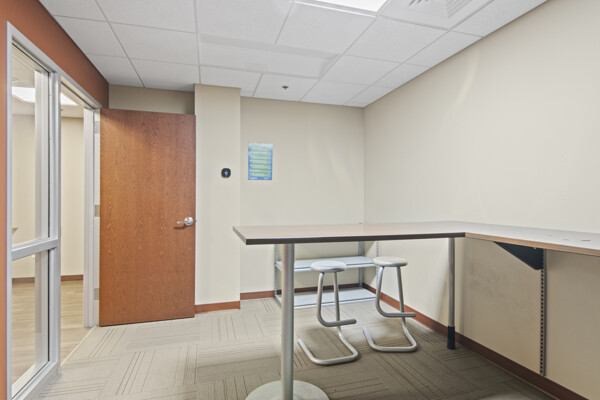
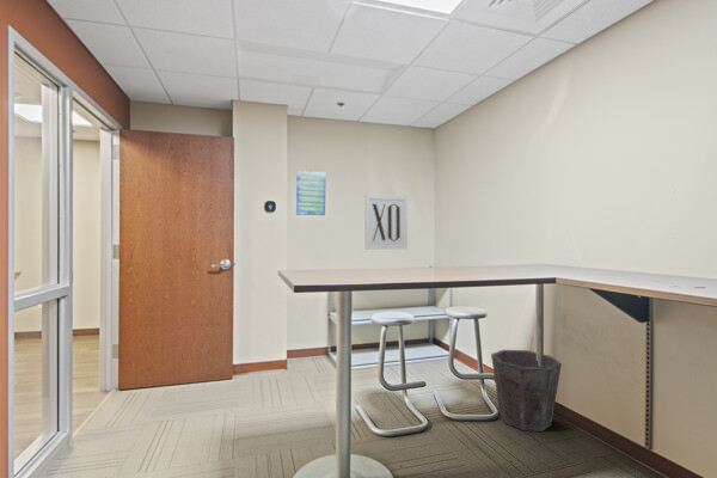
+ wall art (386, 222)
+ waste bin (525, 388)
